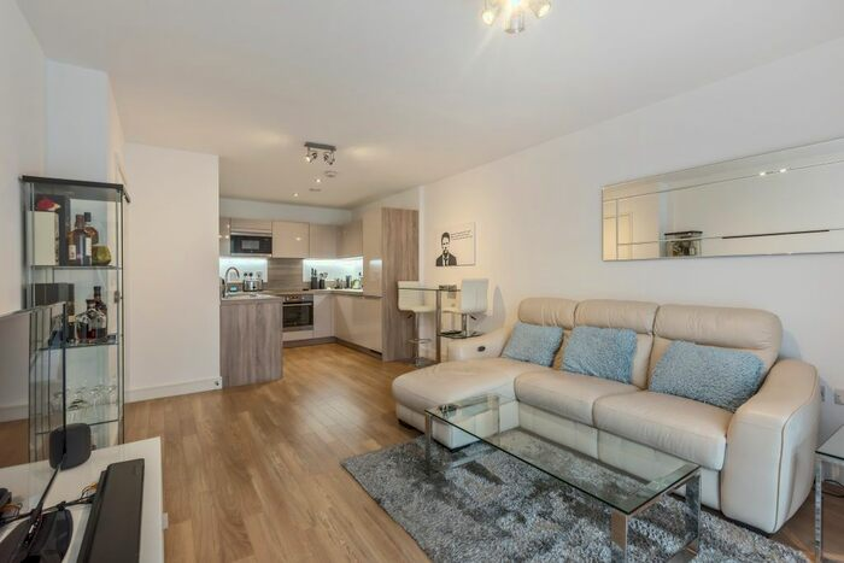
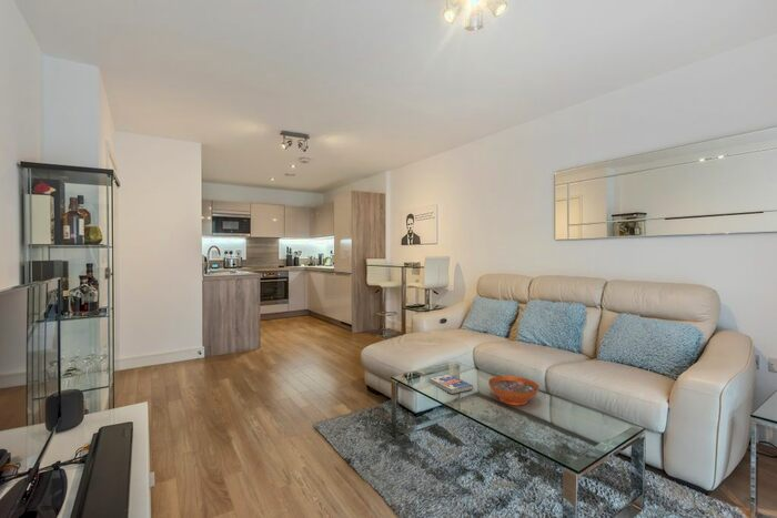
+ decorative bowl (513, 392)
+ book (450, 383)
